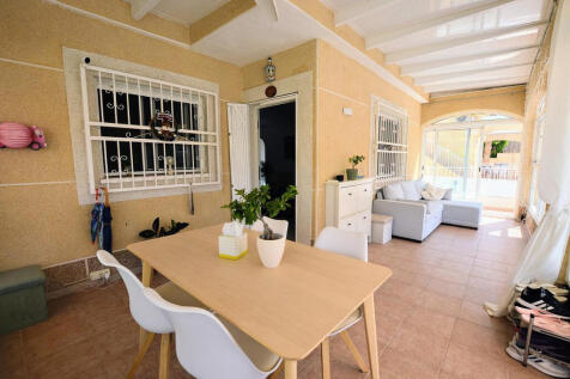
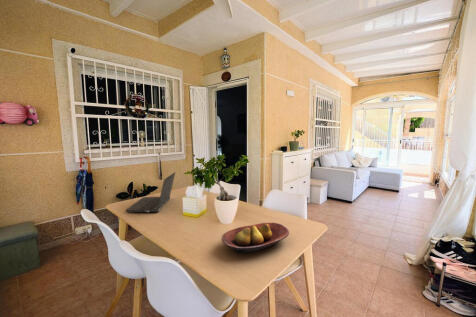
+ fruit bowl (256, 234)
+ laptop computer (152, 197)
